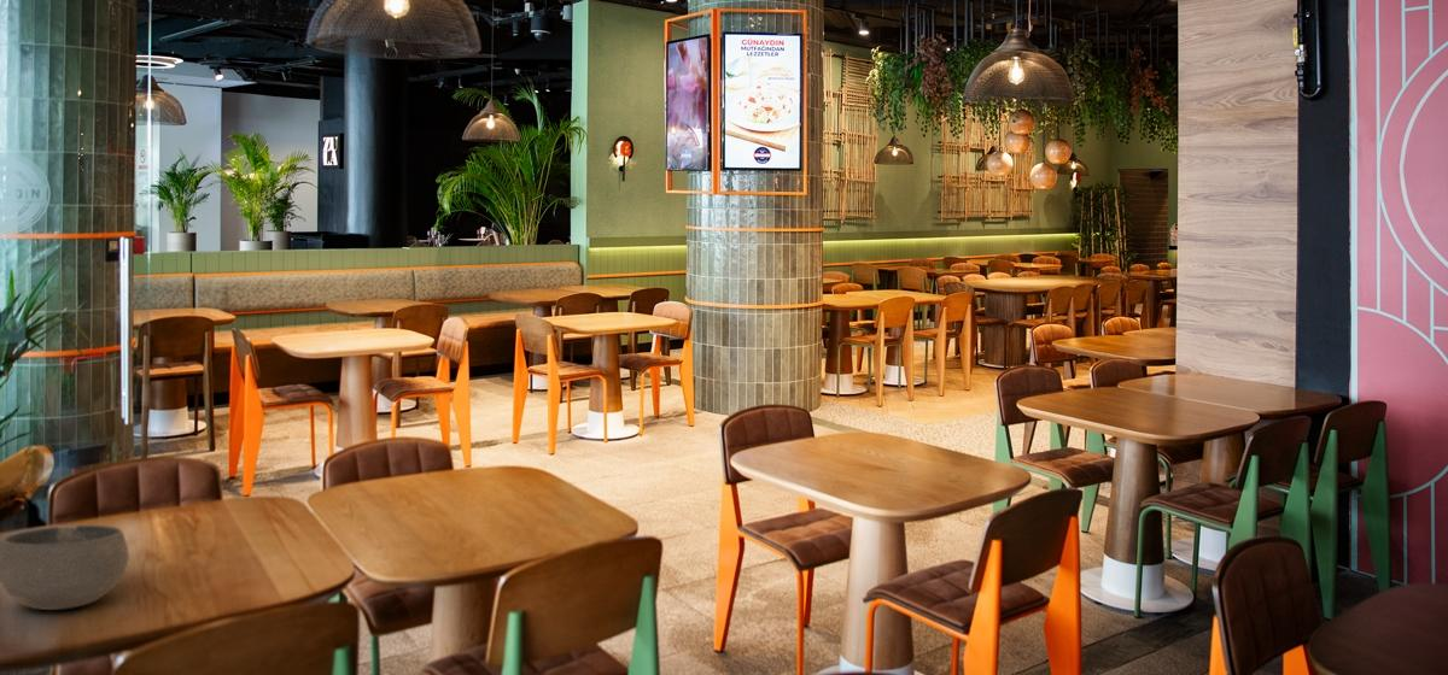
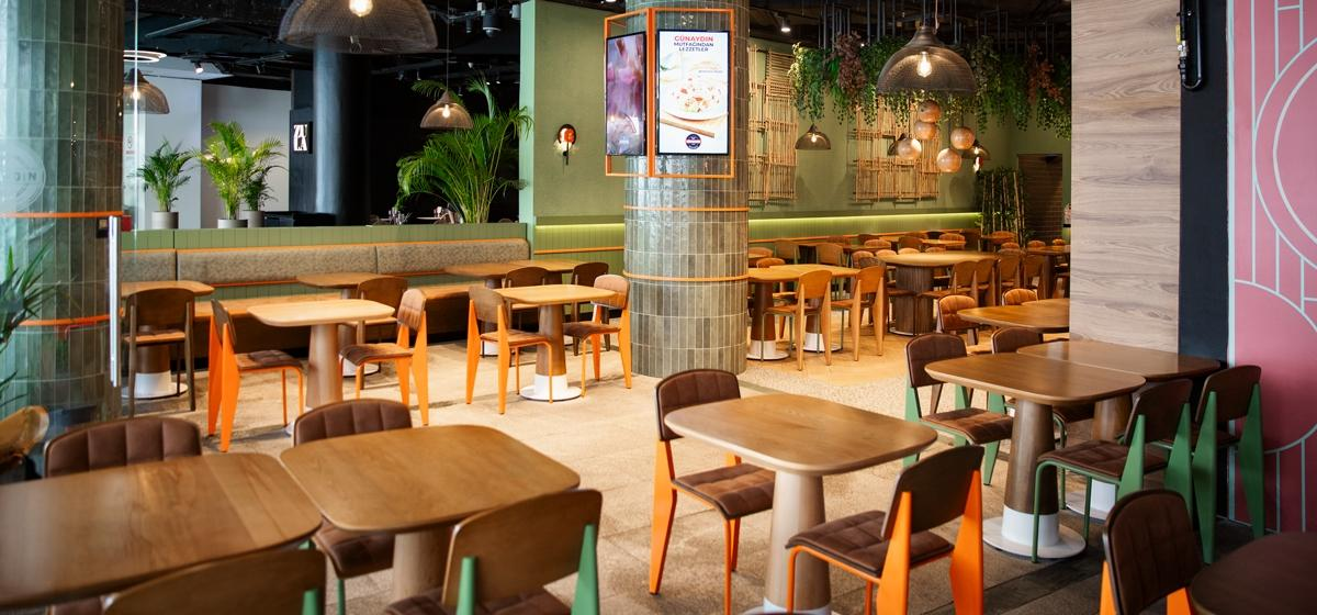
- bowl (64, 568)
